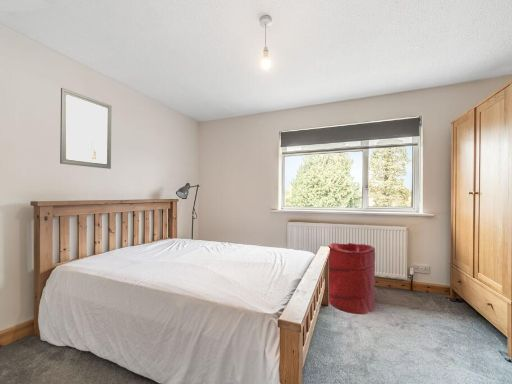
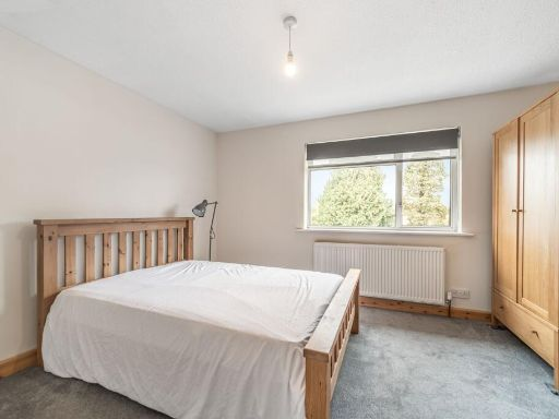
- laundry hamper (350, 273)
- wall art (88, 132)
